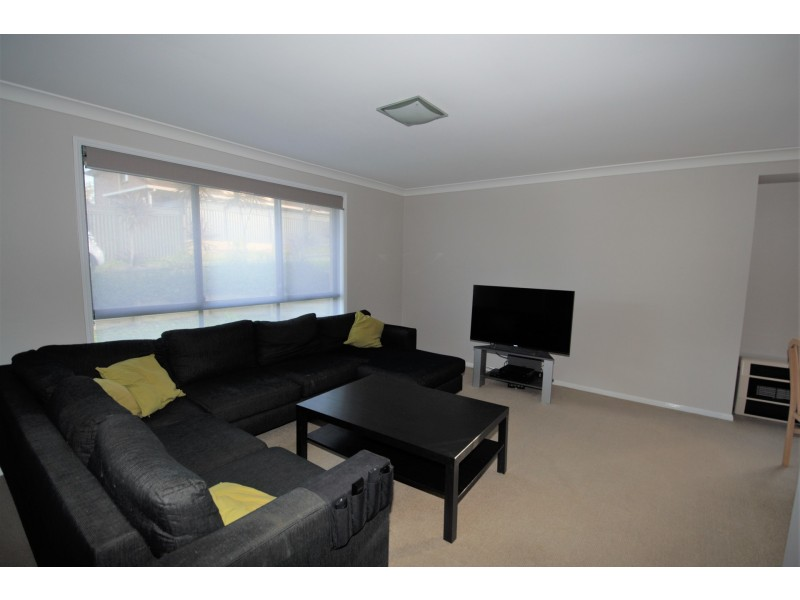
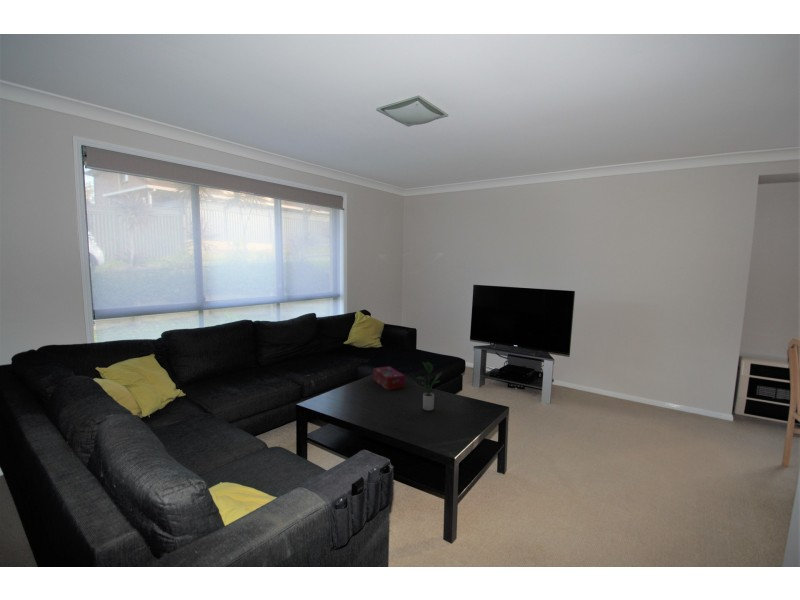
+ tissue box (388, 377)
+ potted plant (429, 385)
